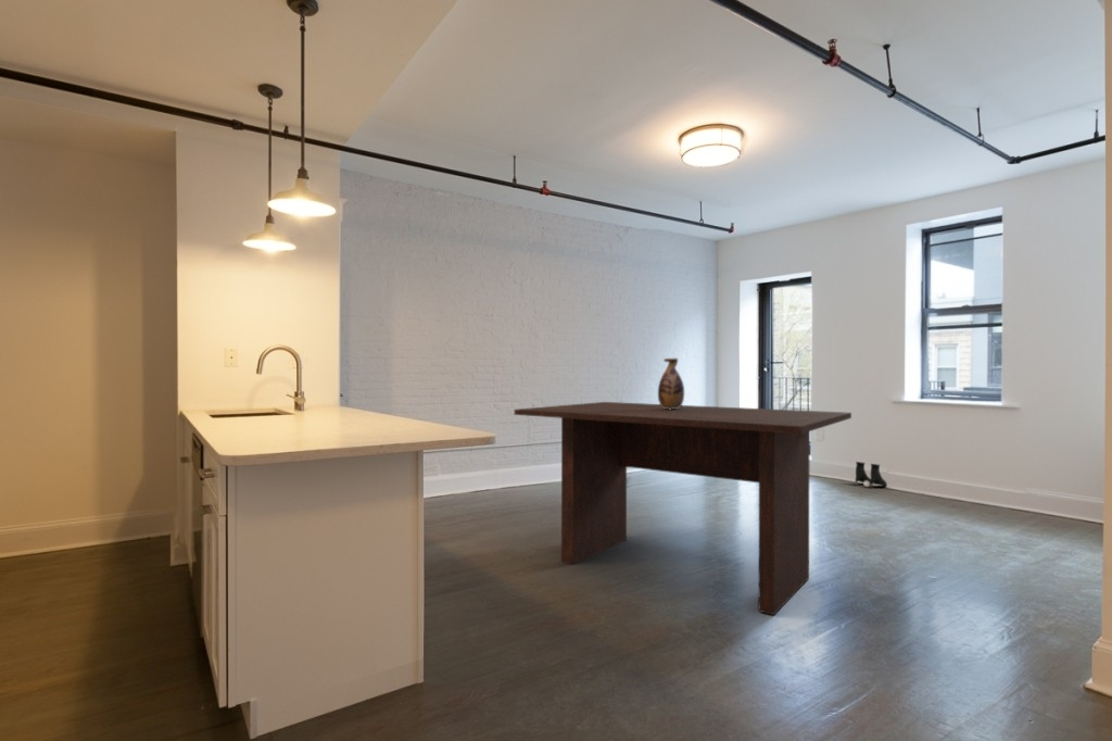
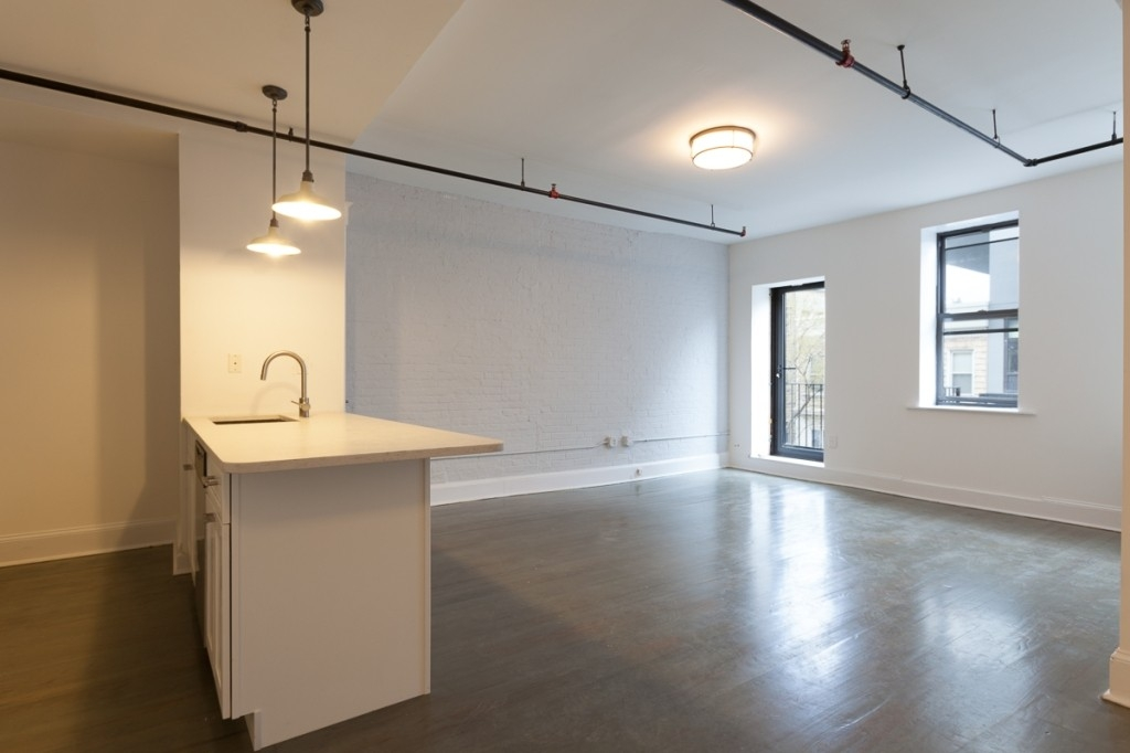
- boots (871, 473)
- dining table (678, 473)
- vase (671, 382)
